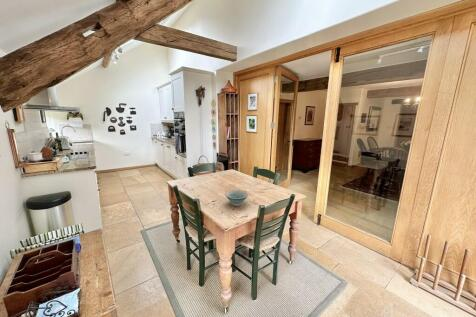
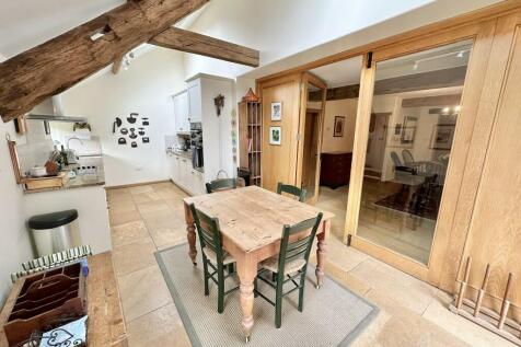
- bowl (236, 199)
